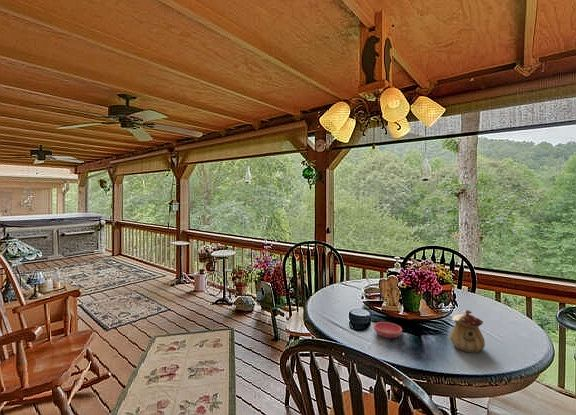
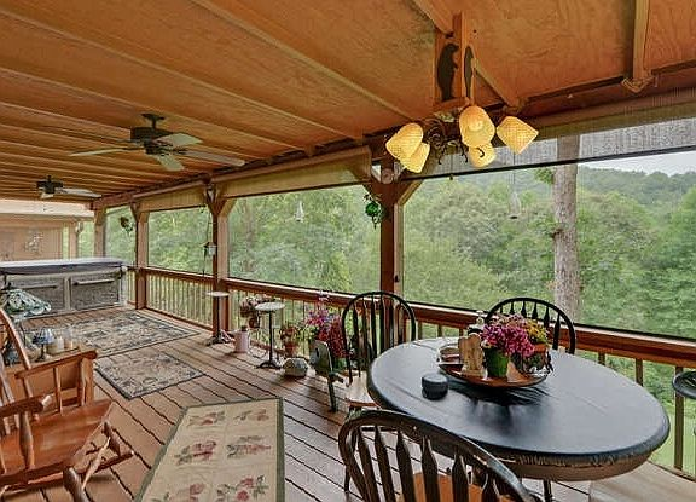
- teapot (466, 327)
- saucer (387, 330)
